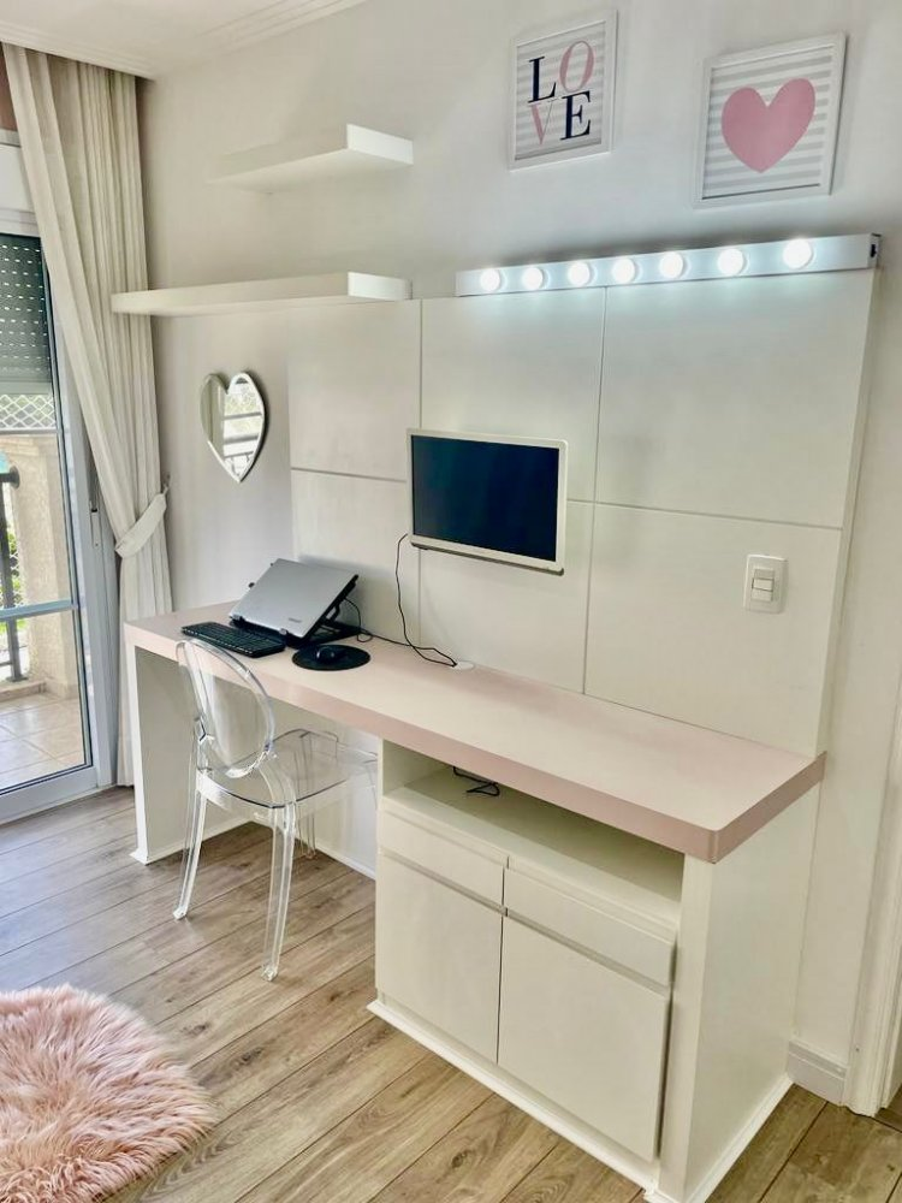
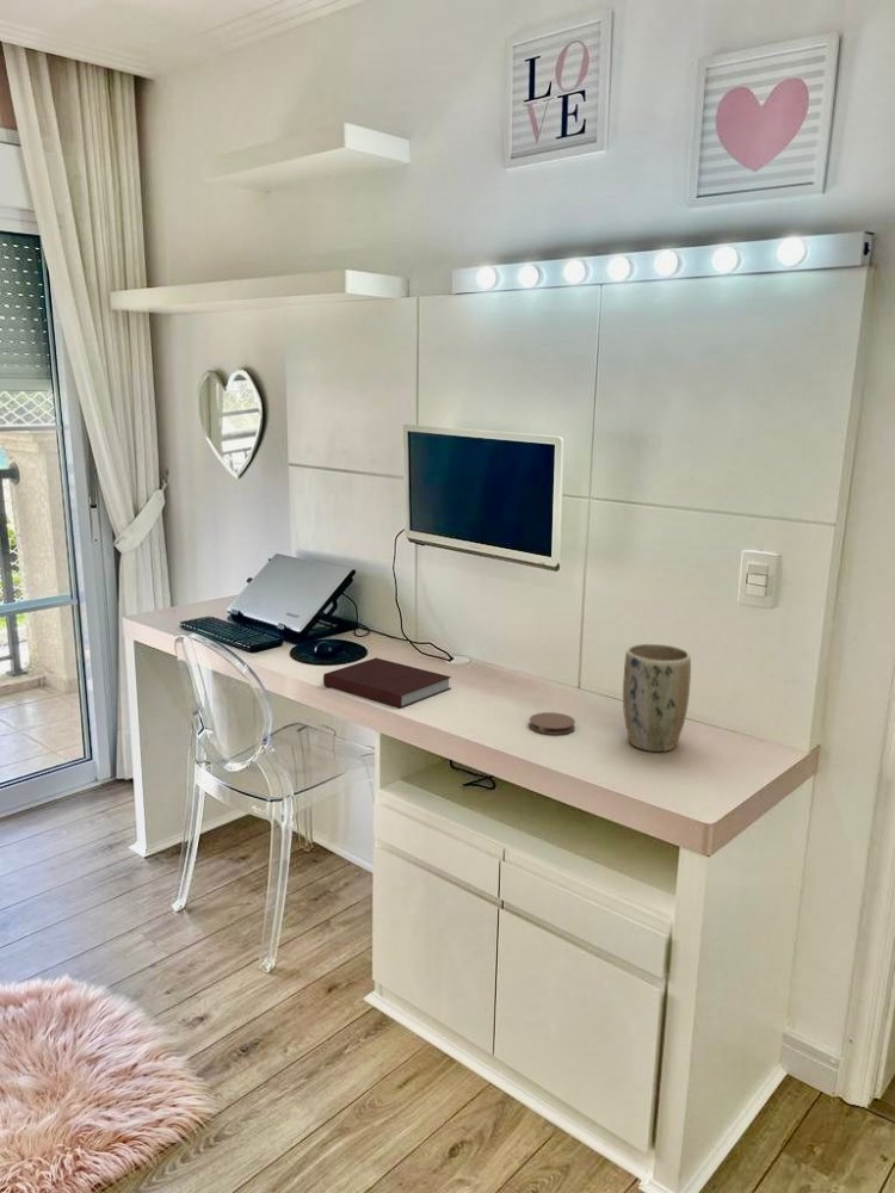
+ notebook (387, 681)
+ coaster (551, 723)
+ plant pot (655, 698)
